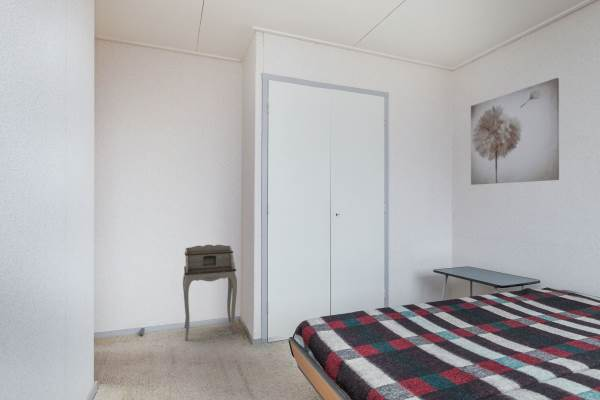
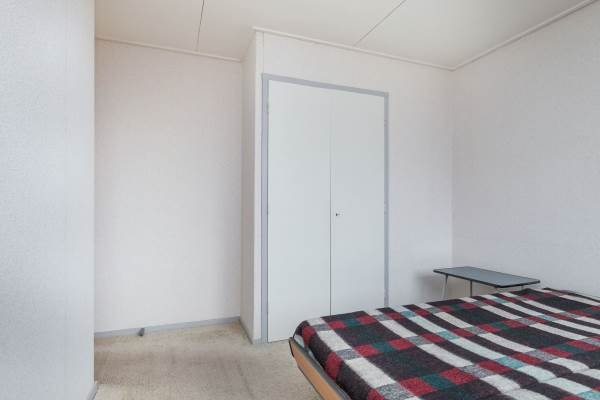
- wall art (509, 138)
- desk (209, 280)
